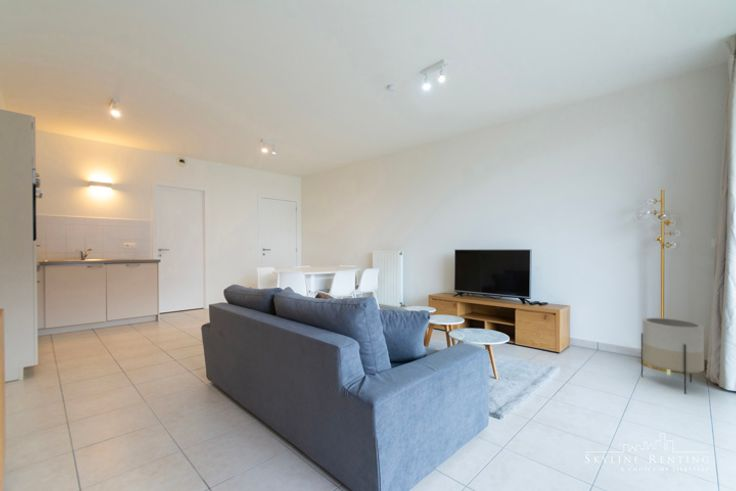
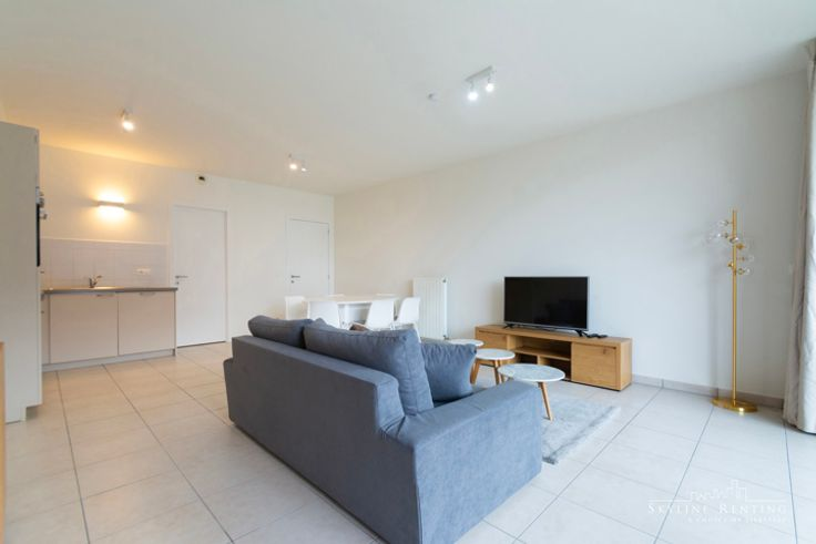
- planter (672, 353)
